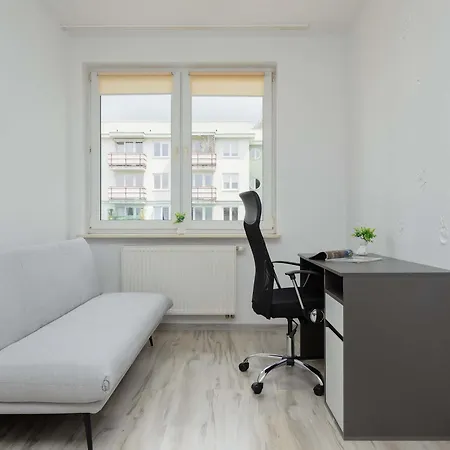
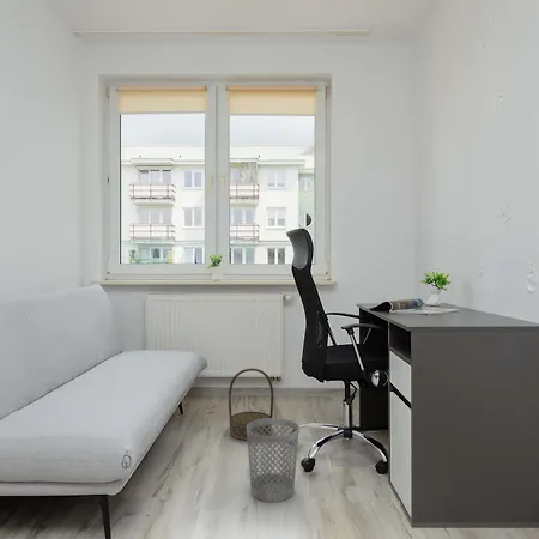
+ wastebasket (272, 460)
+ basket (250, 412)
